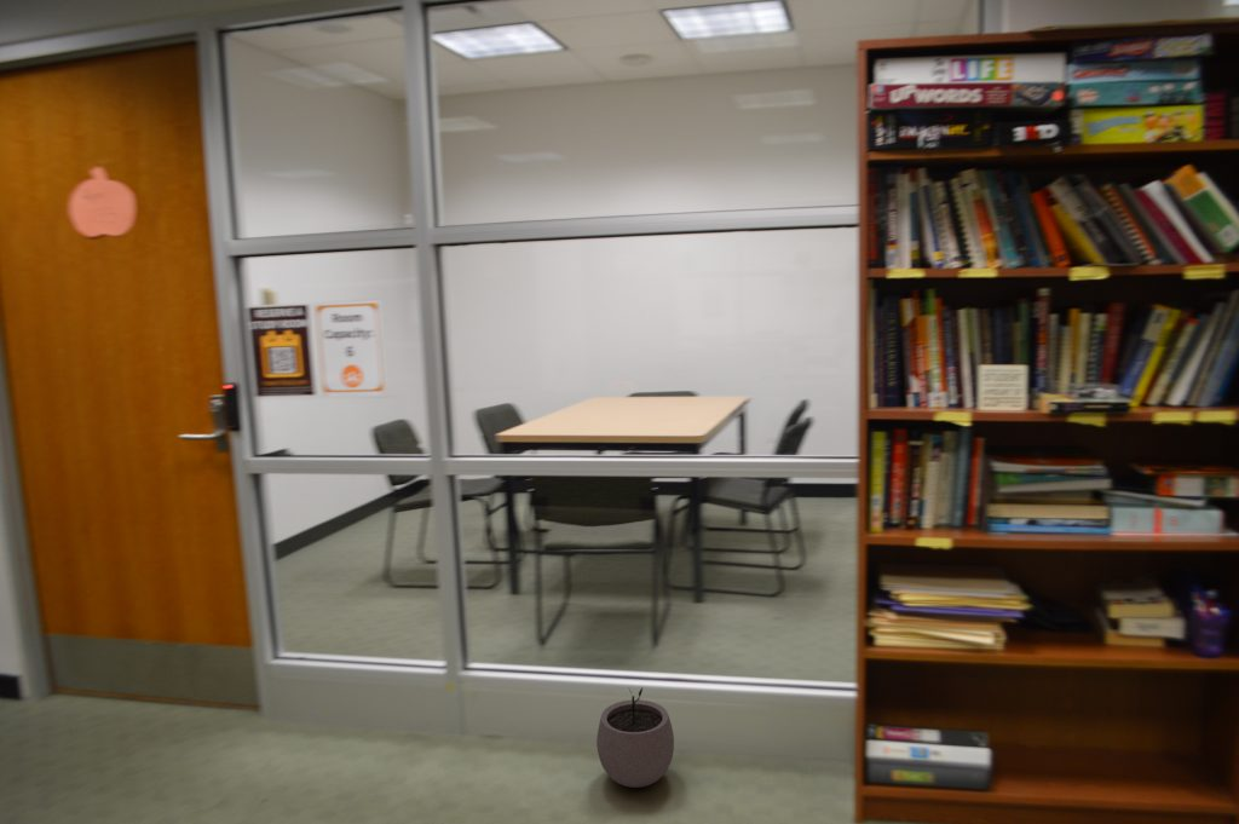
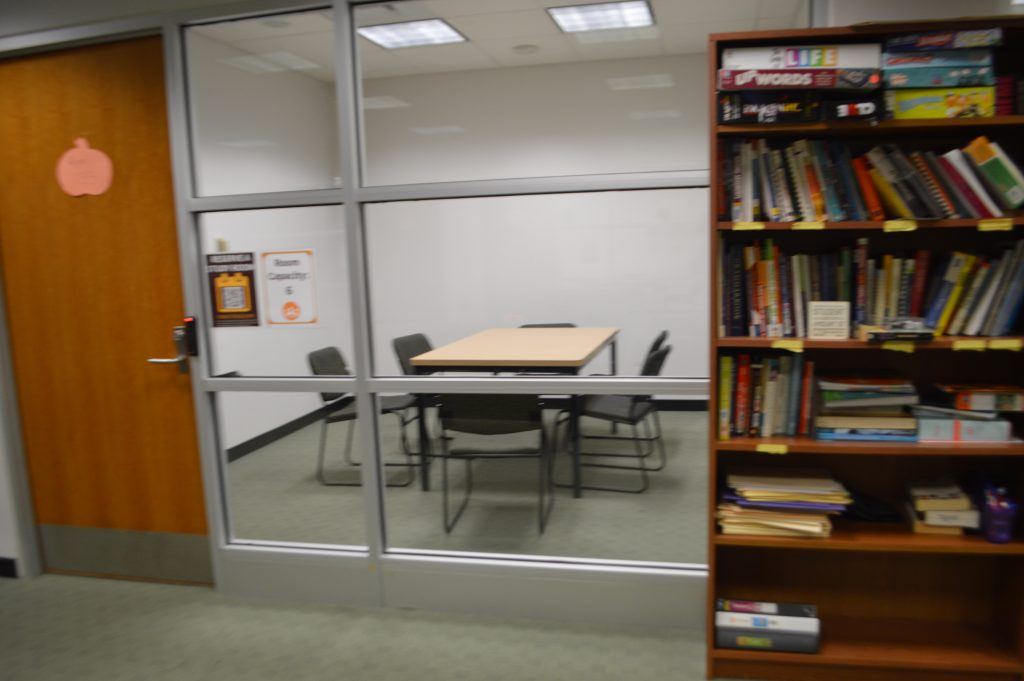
- plant pot (634, 733)
